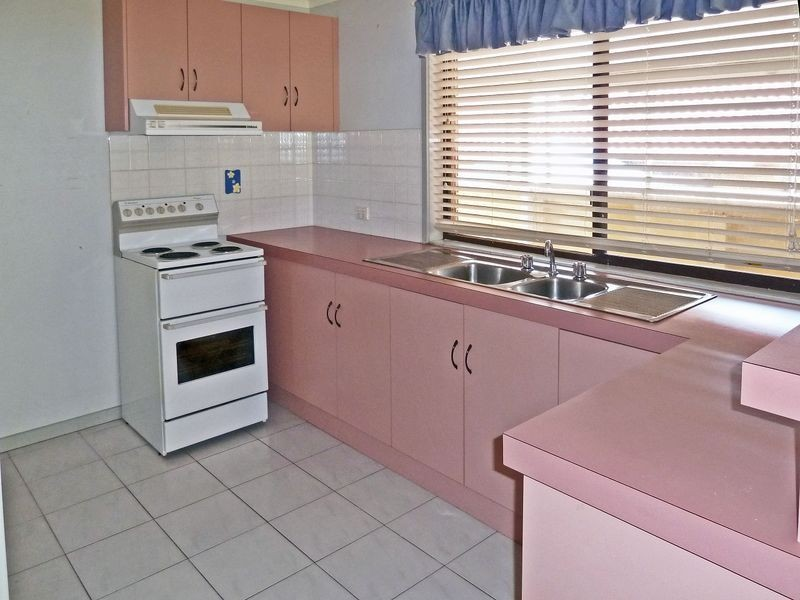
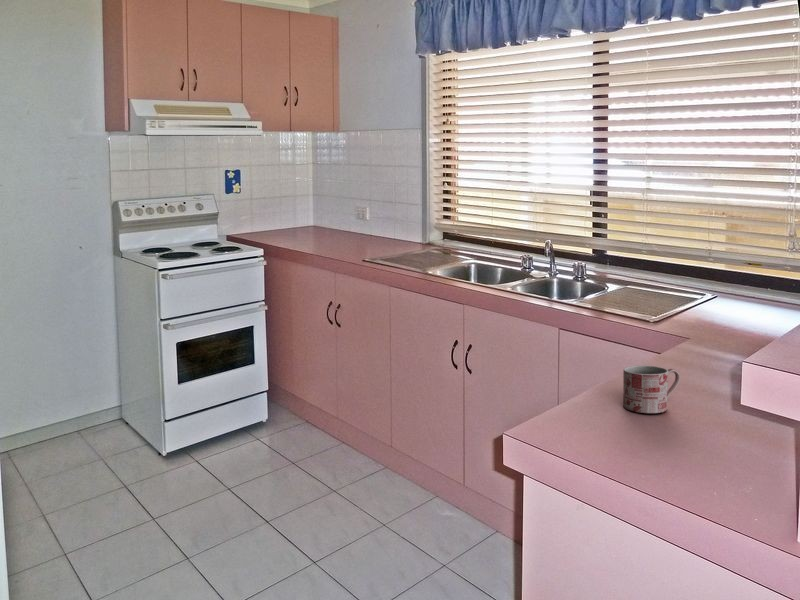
+ mug (653, 388)
